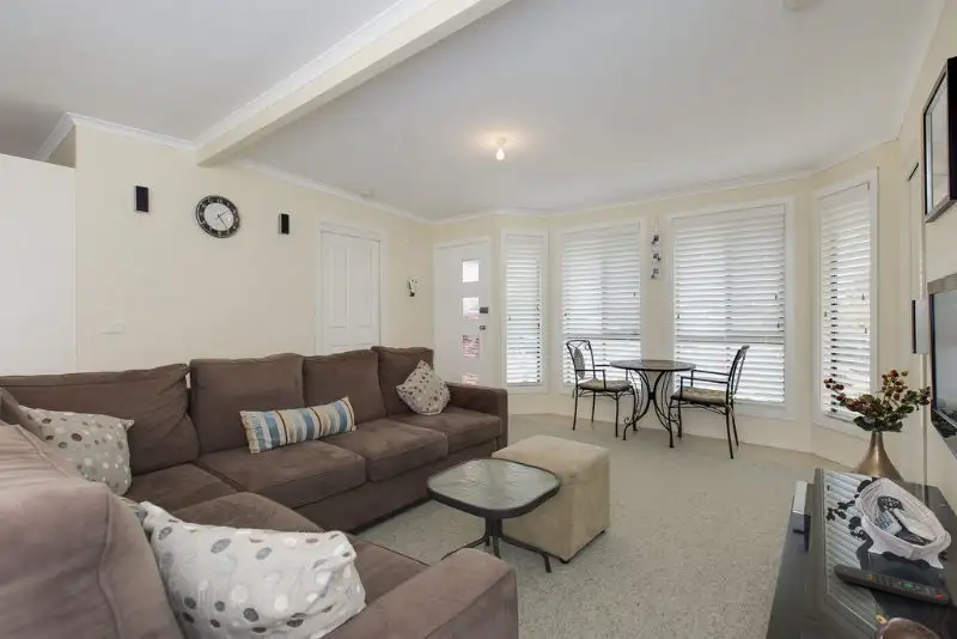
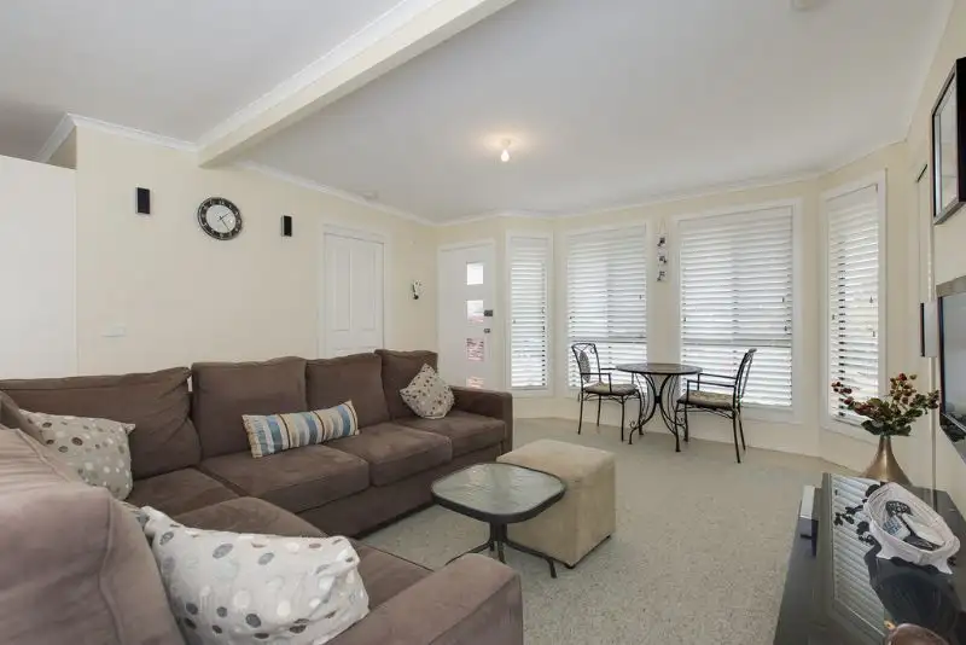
- remote control (888, 583)
